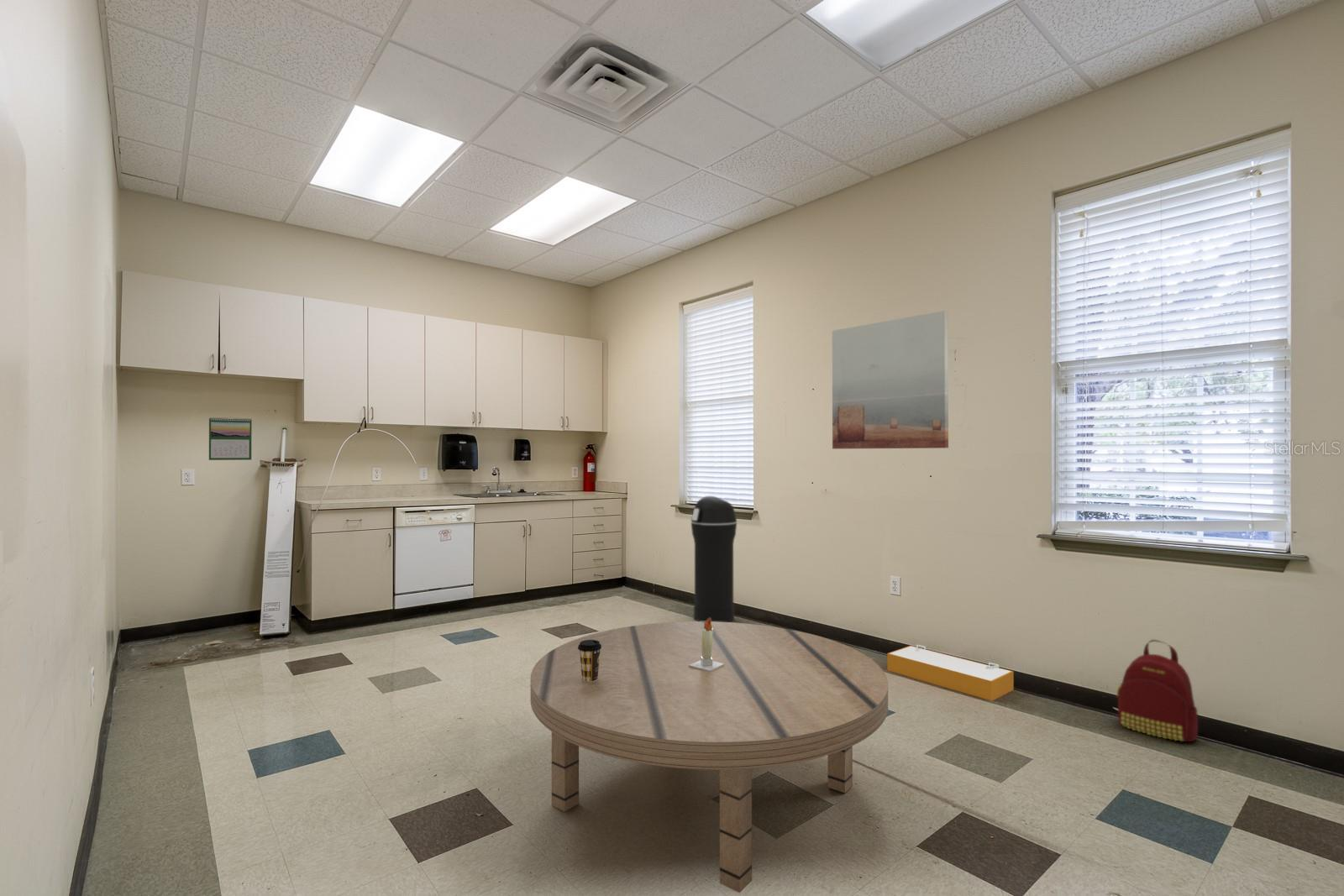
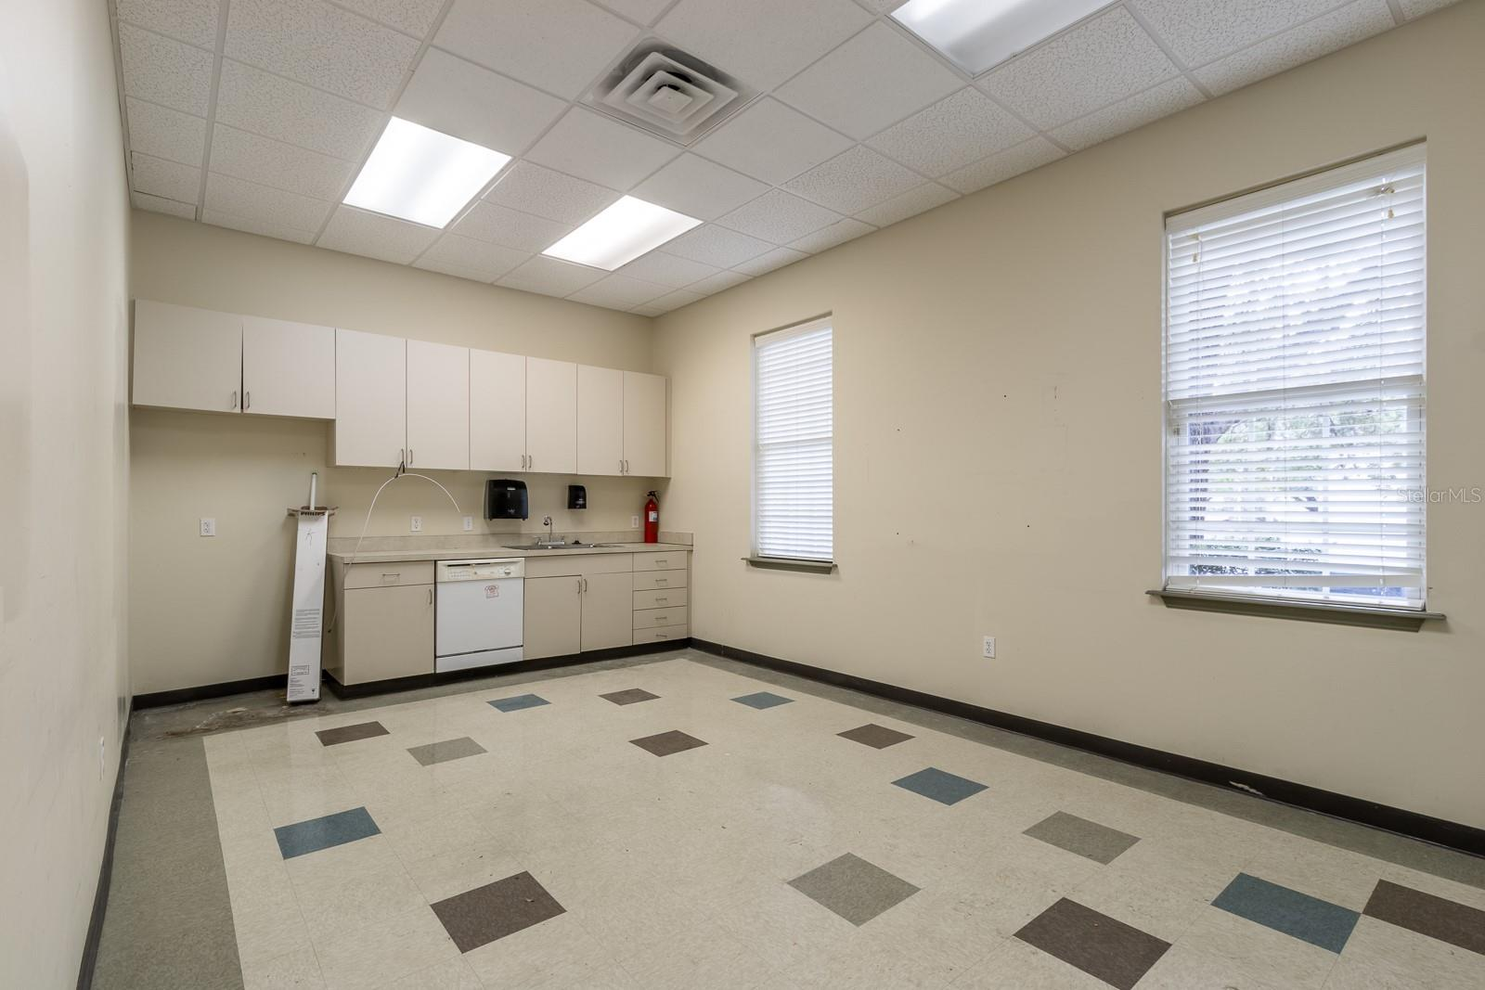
- backpack (1154, 687)
- dining table (706, 705)
- trash can (712, 557)
- storage bin (948, 669)
- wall art (886, 385)
- calendar (230, 438)
- coffee cup (590, 658)
